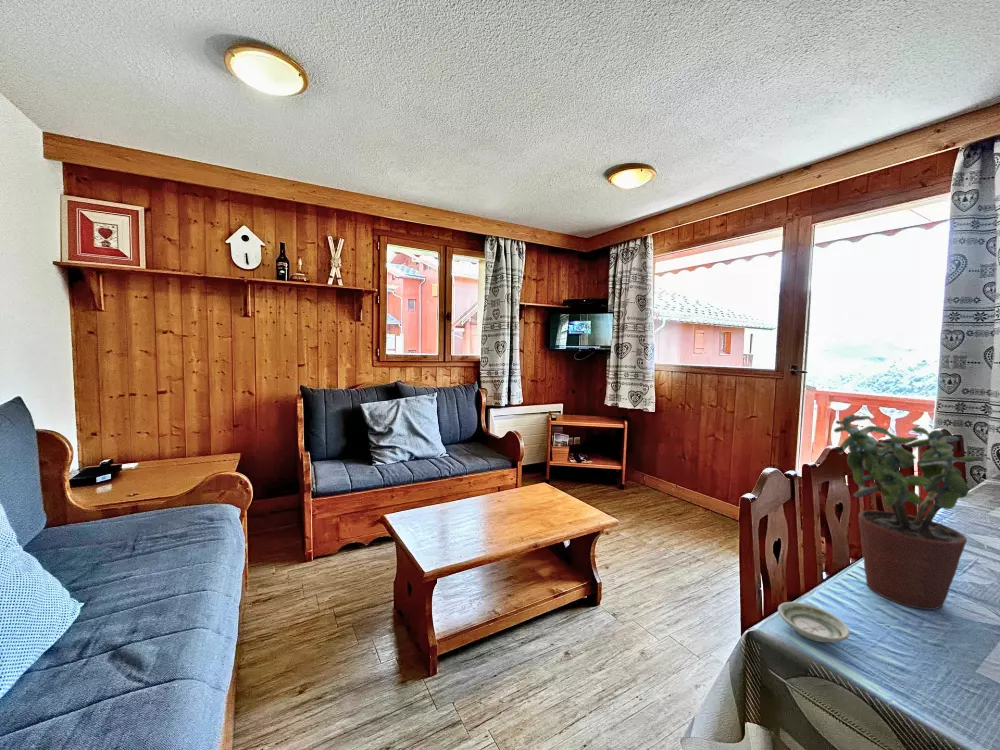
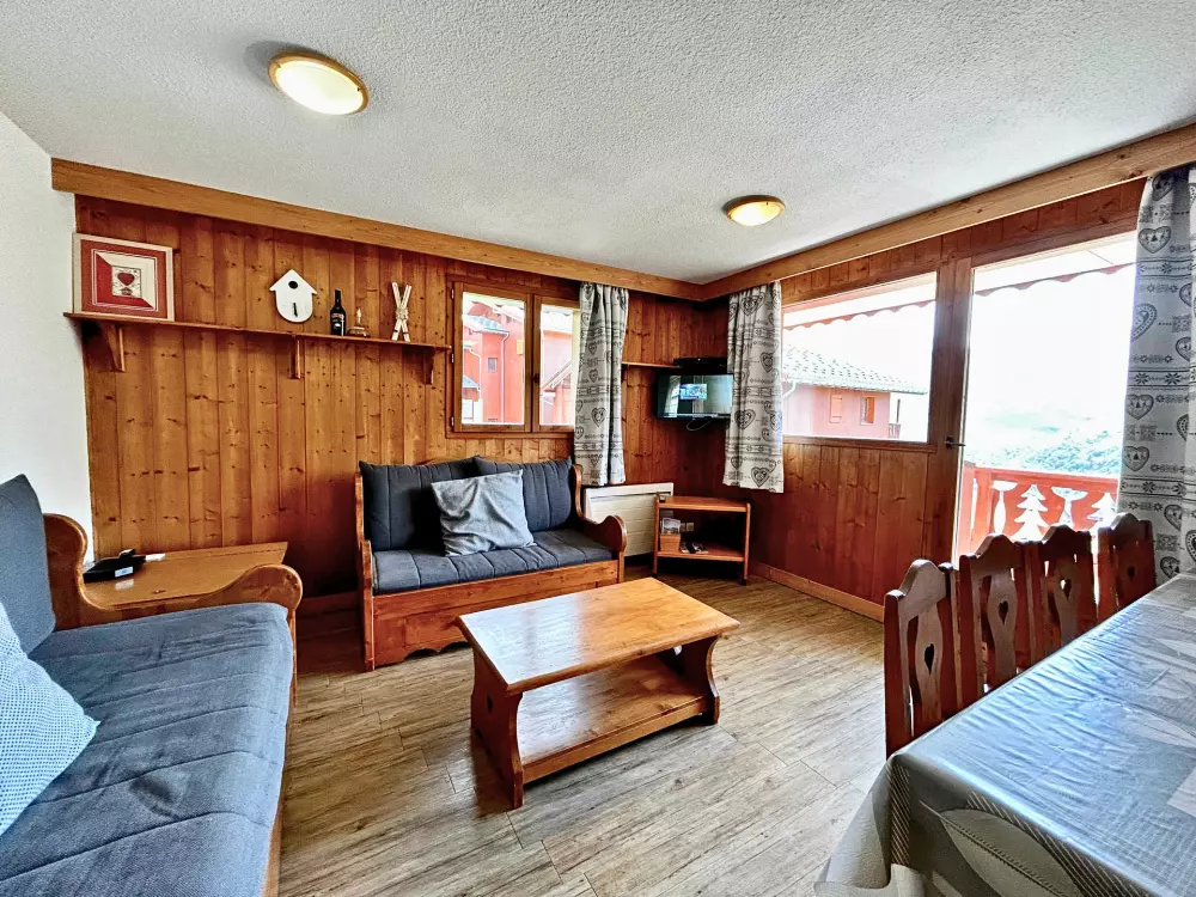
- saucer (811, 625)
- potted plant (908, 501)
